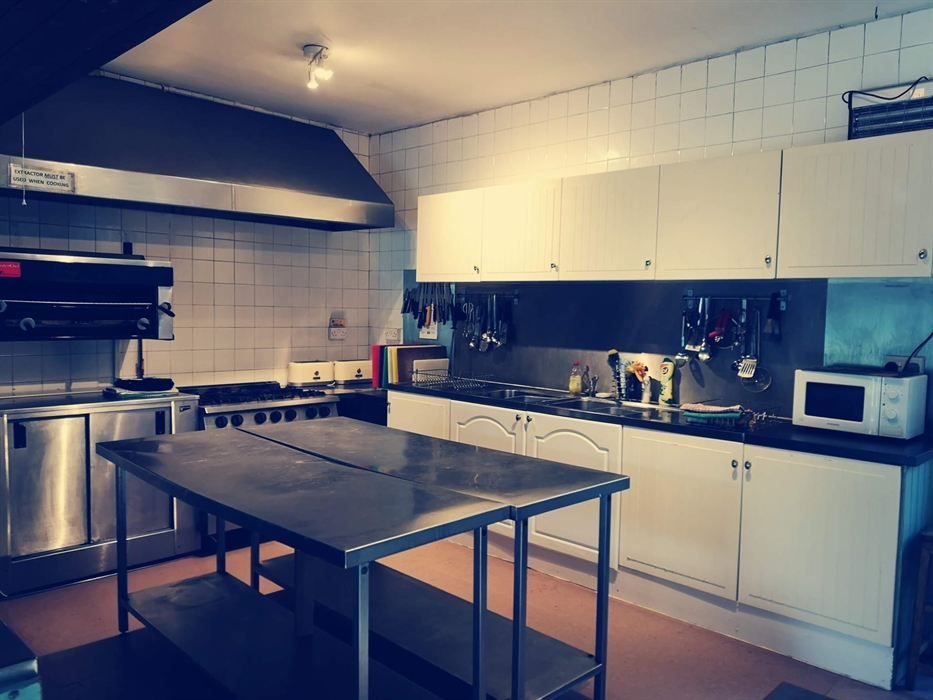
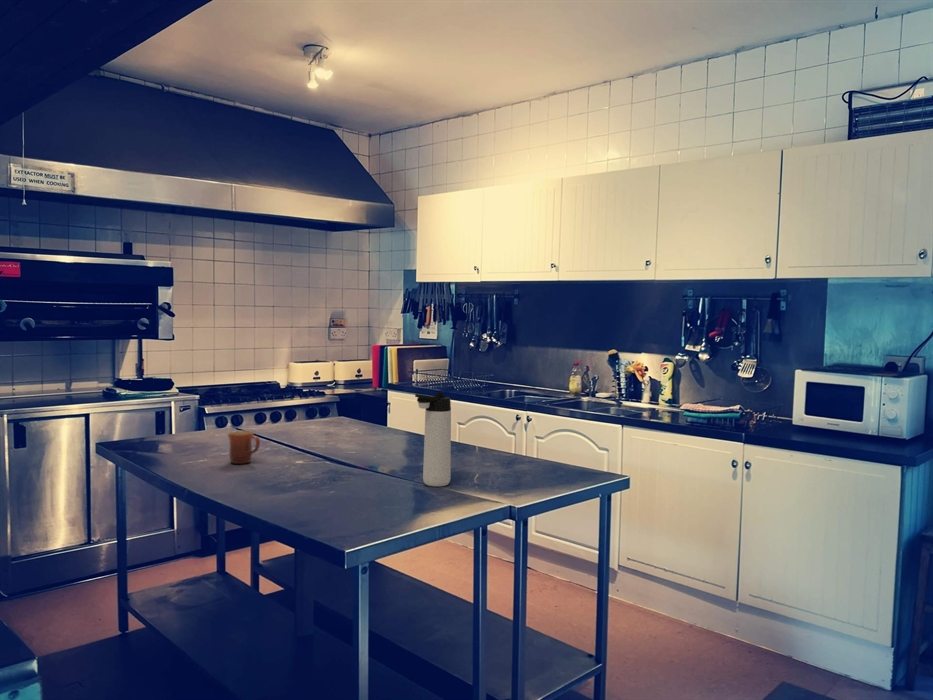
+ thermos bottle (432, 438)
+ mug (244, 447)
